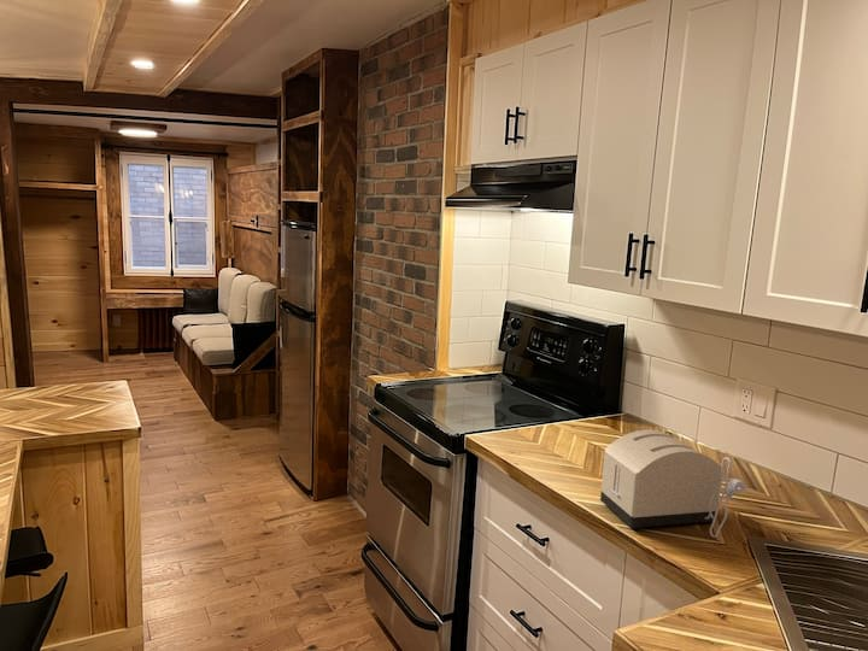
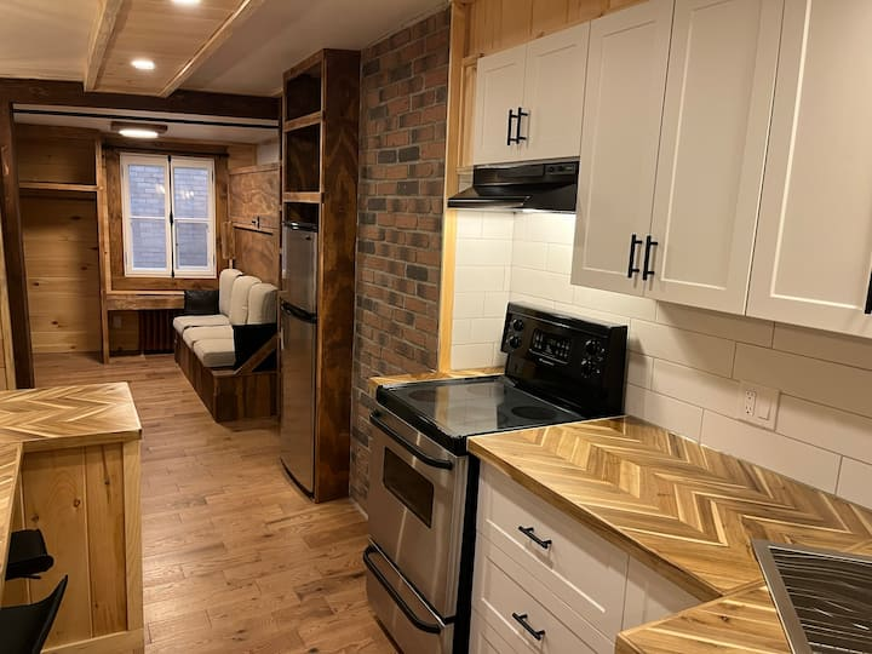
- toaster (673, 485)
